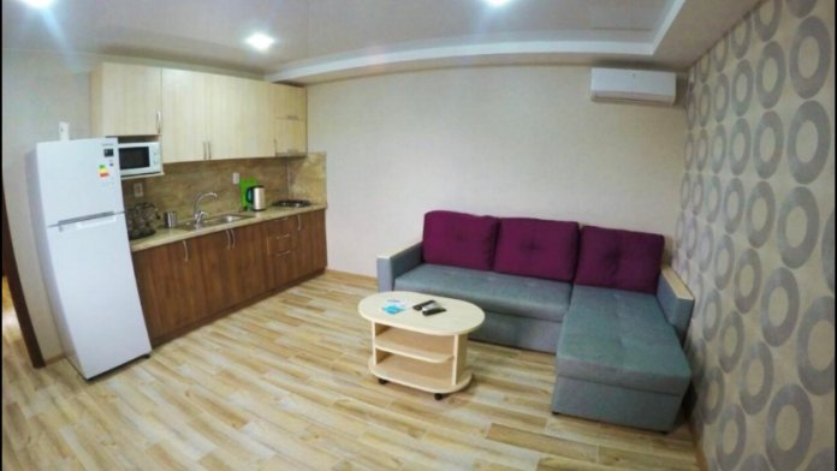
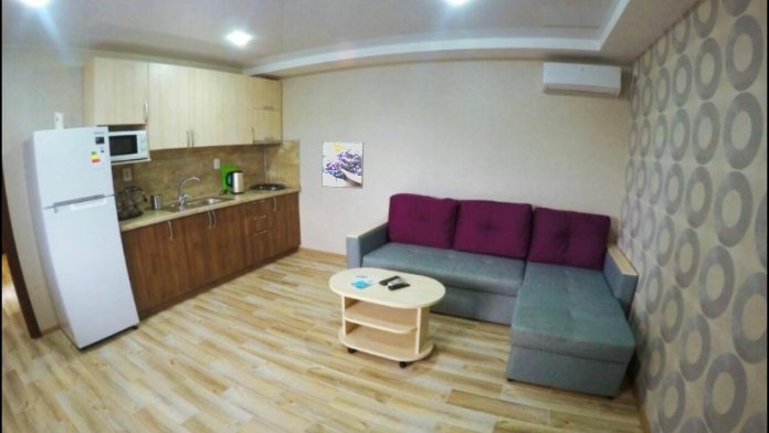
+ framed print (341, 165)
